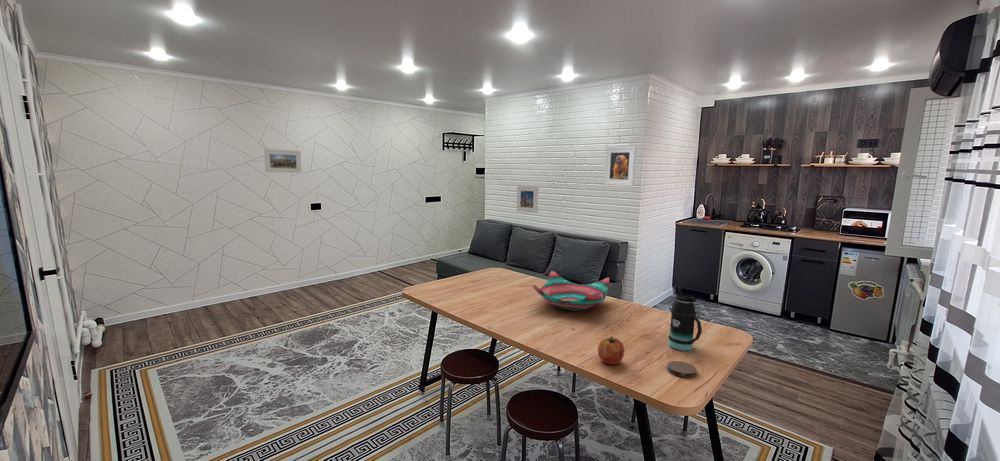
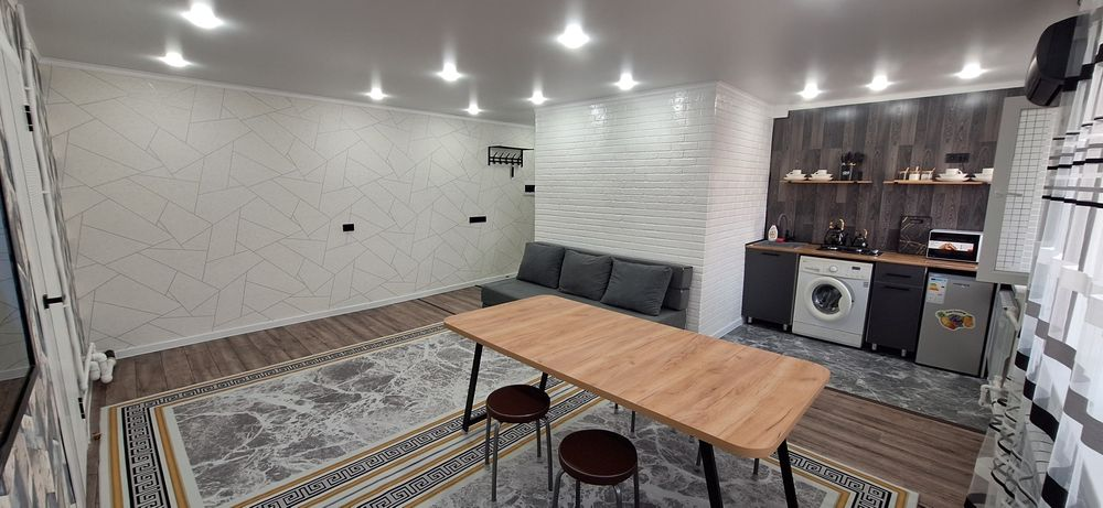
- coaster (681, 368)
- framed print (619, 166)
- fruit (611, 349)
- bottle (686, 319)
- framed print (527, 199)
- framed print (283, 161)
- decorative bowl (572, 293)
